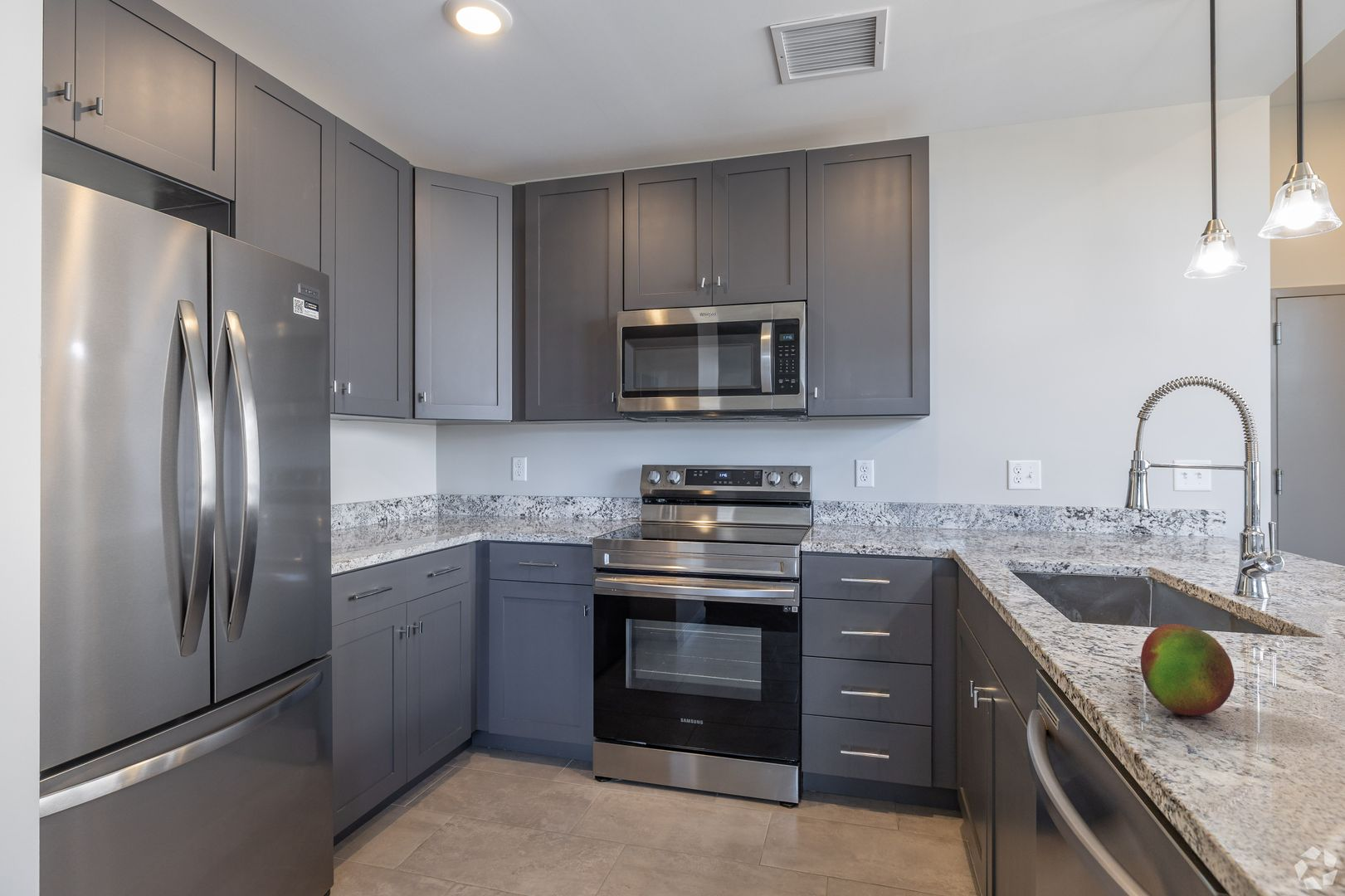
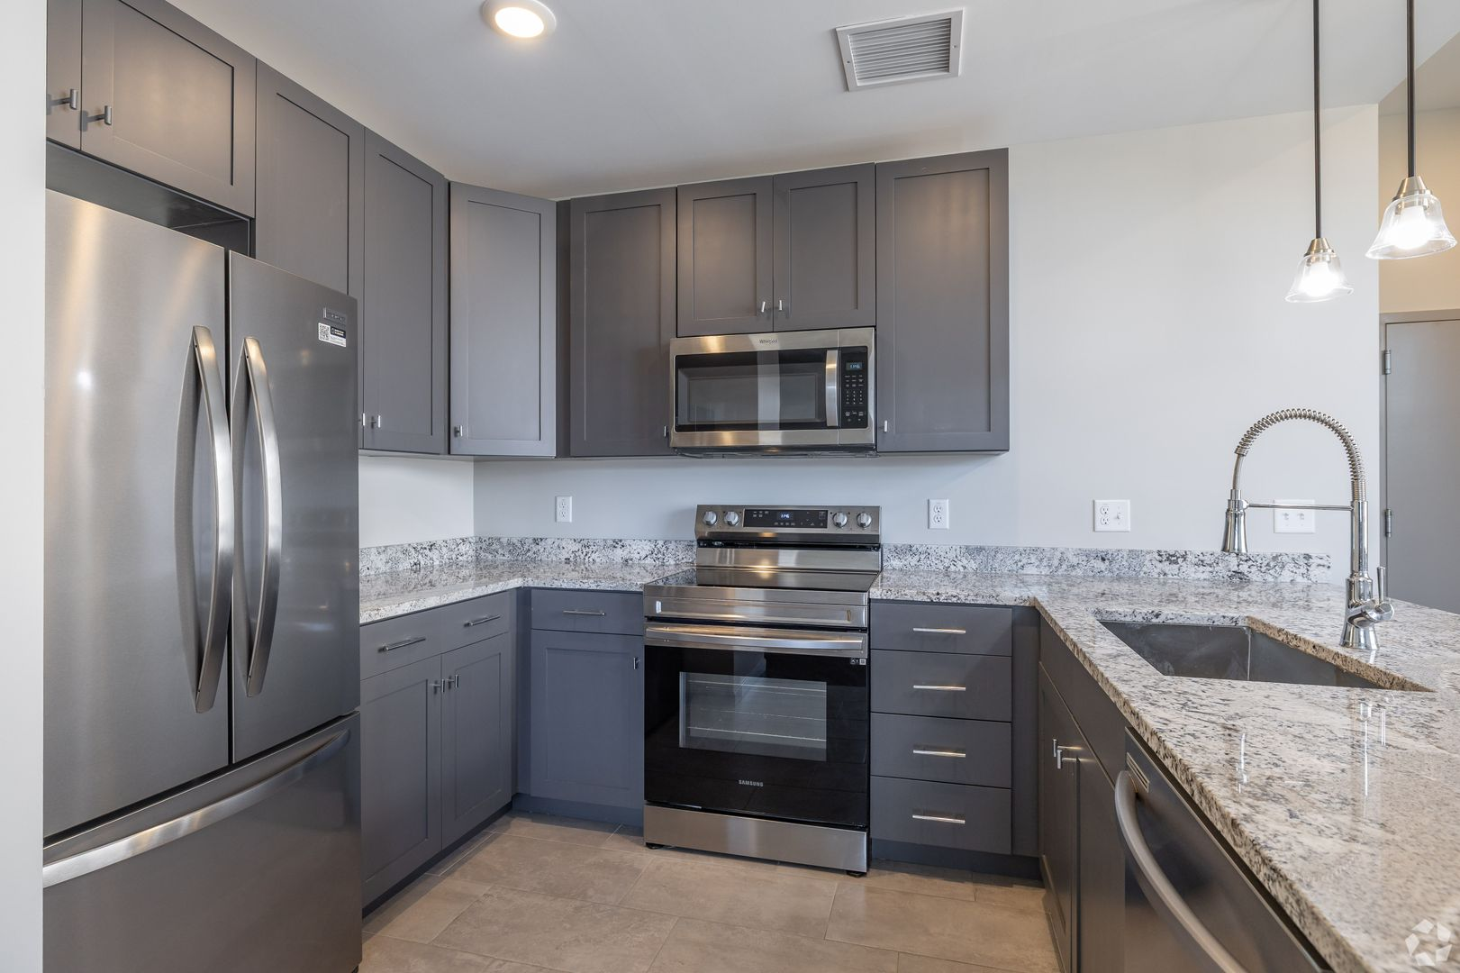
- fruit (1184, 669)
